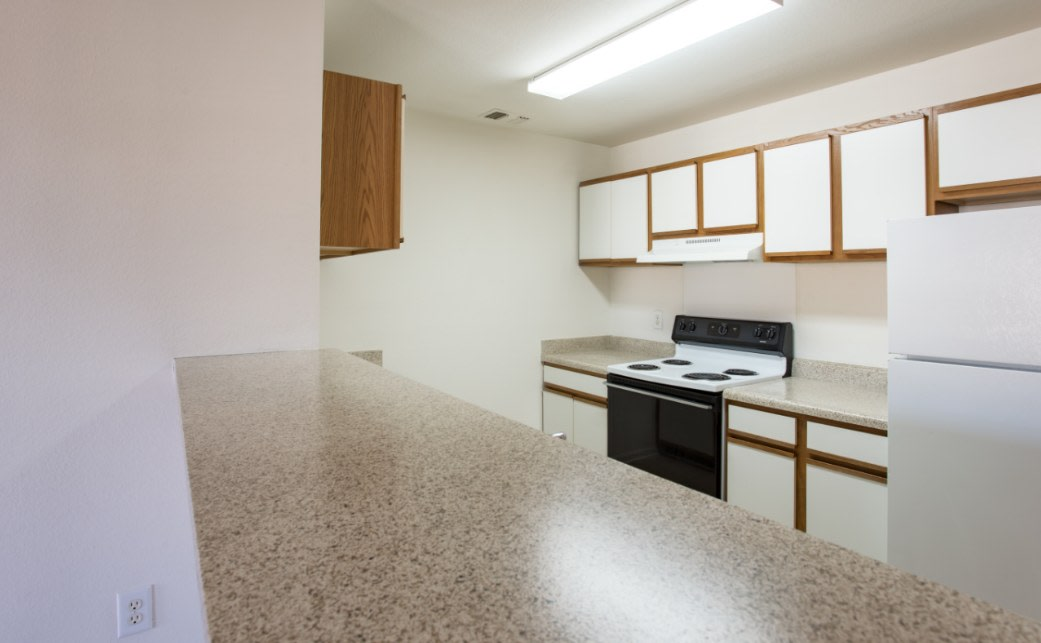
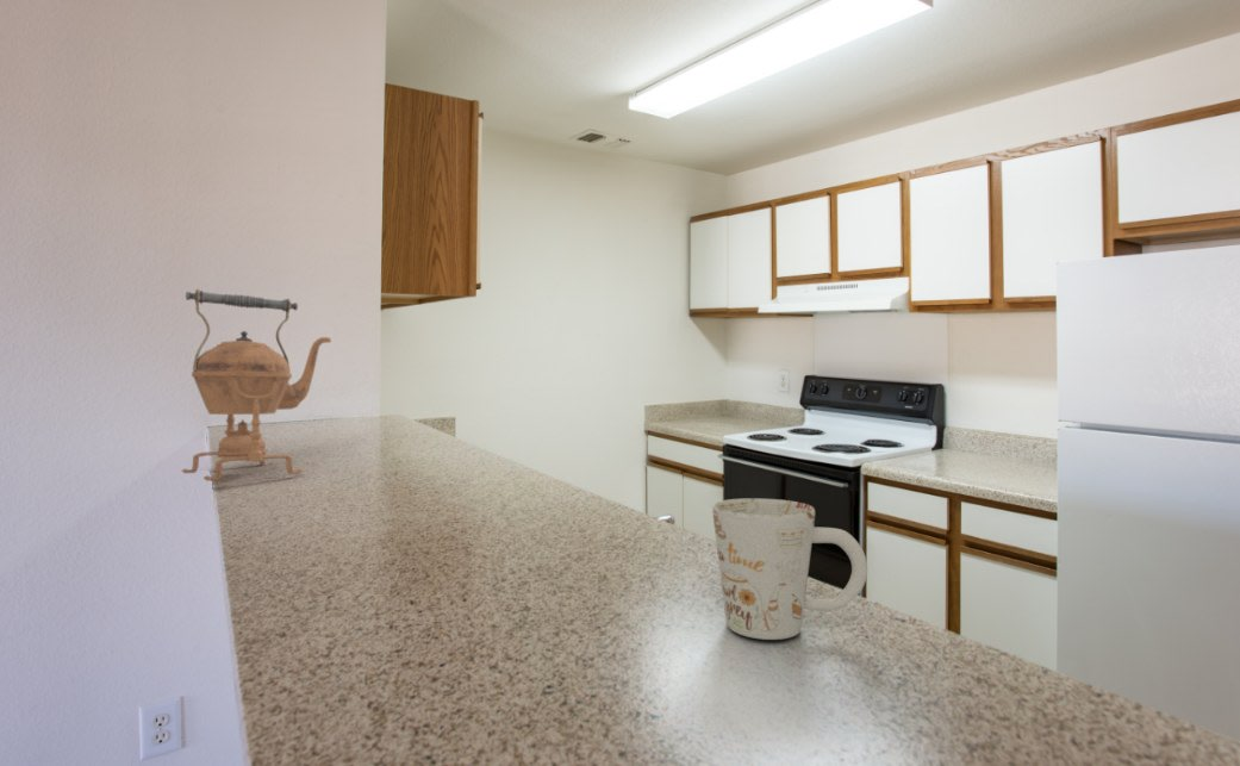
+ kettle (262, 384)
+ mug (789, 566)
